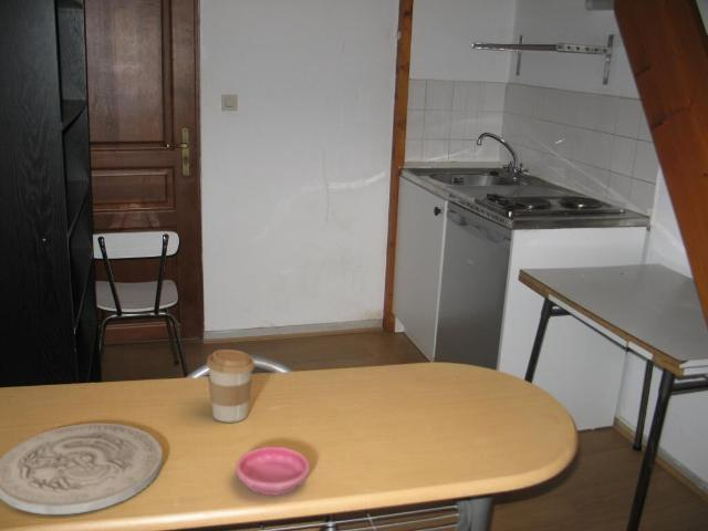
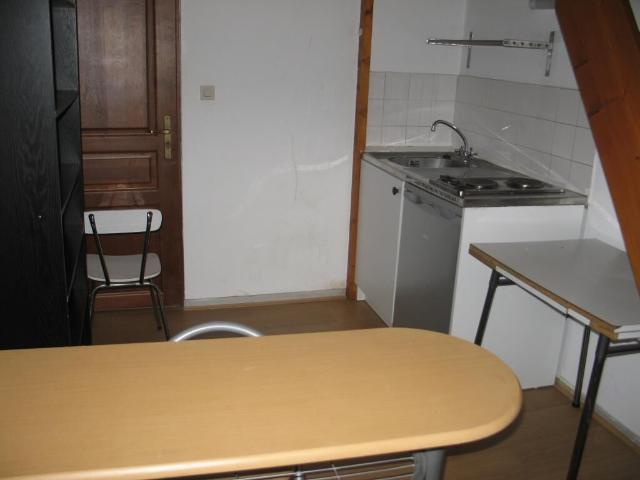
- saucer (272, 471)
- plate (81, 464)
- coffee cup (230, 384)
